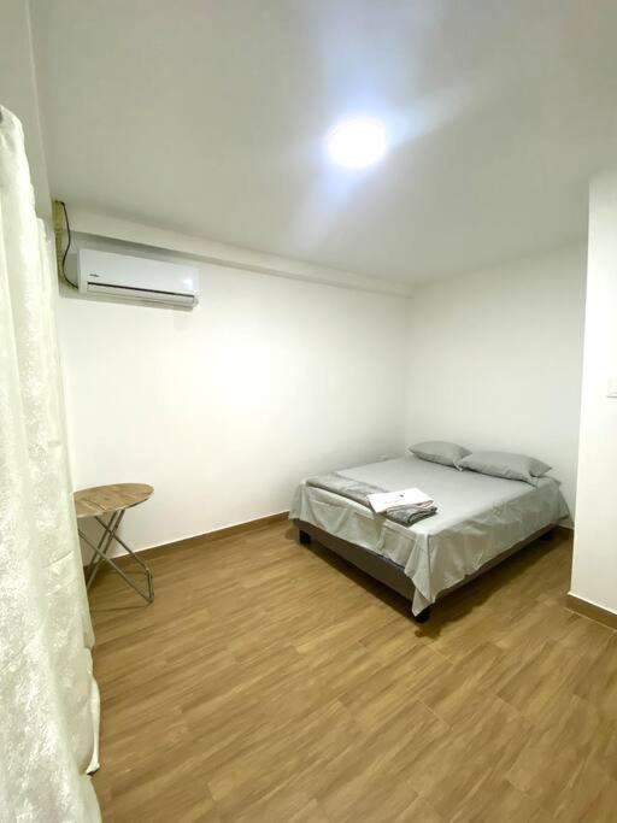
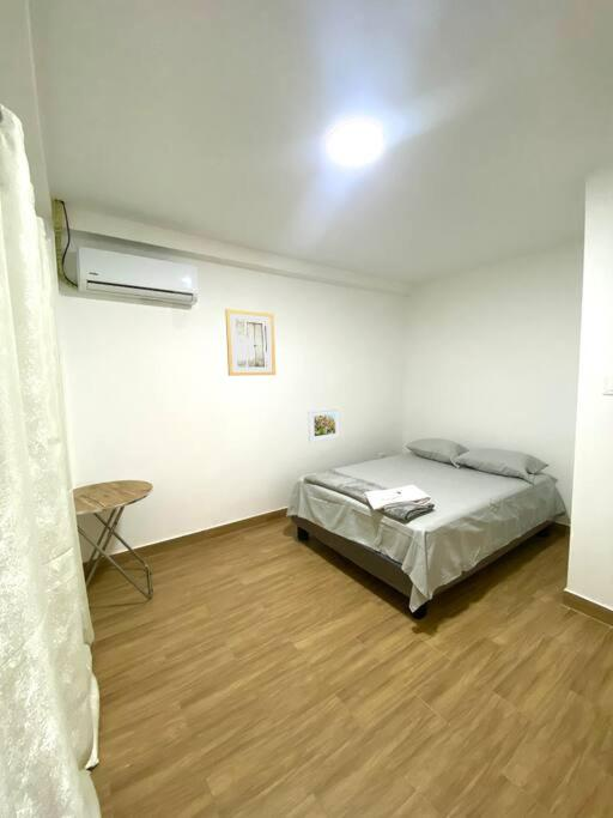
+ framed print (324, 424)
+ wall art (251, 344)
